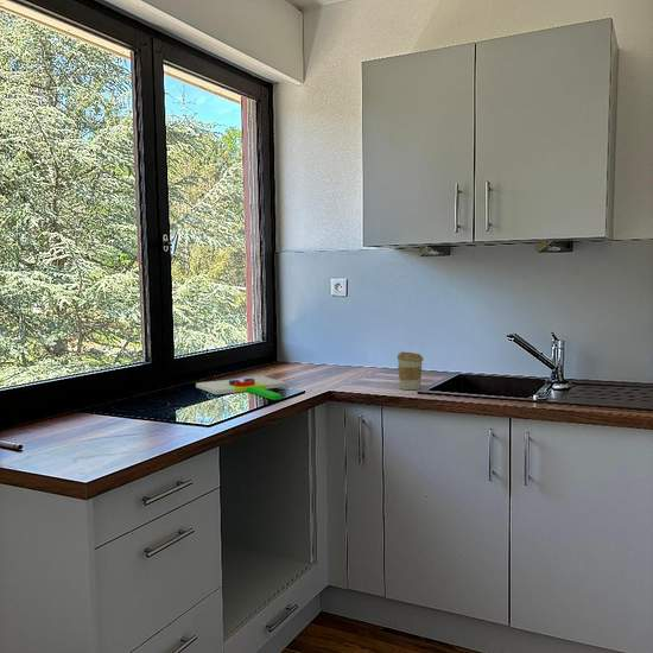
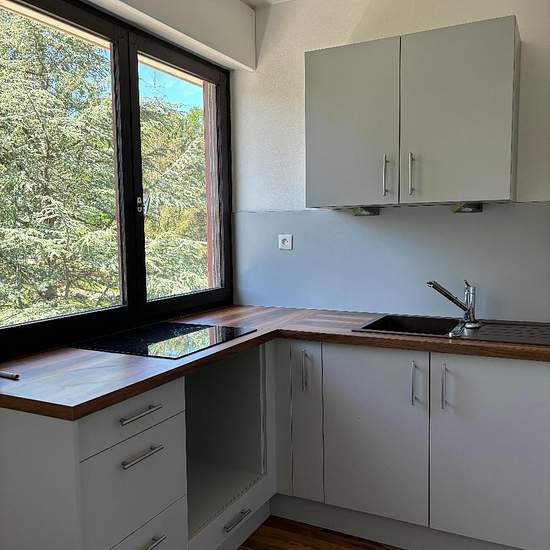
- chopping board (253, 386)
- coffee cup (410, 369)
